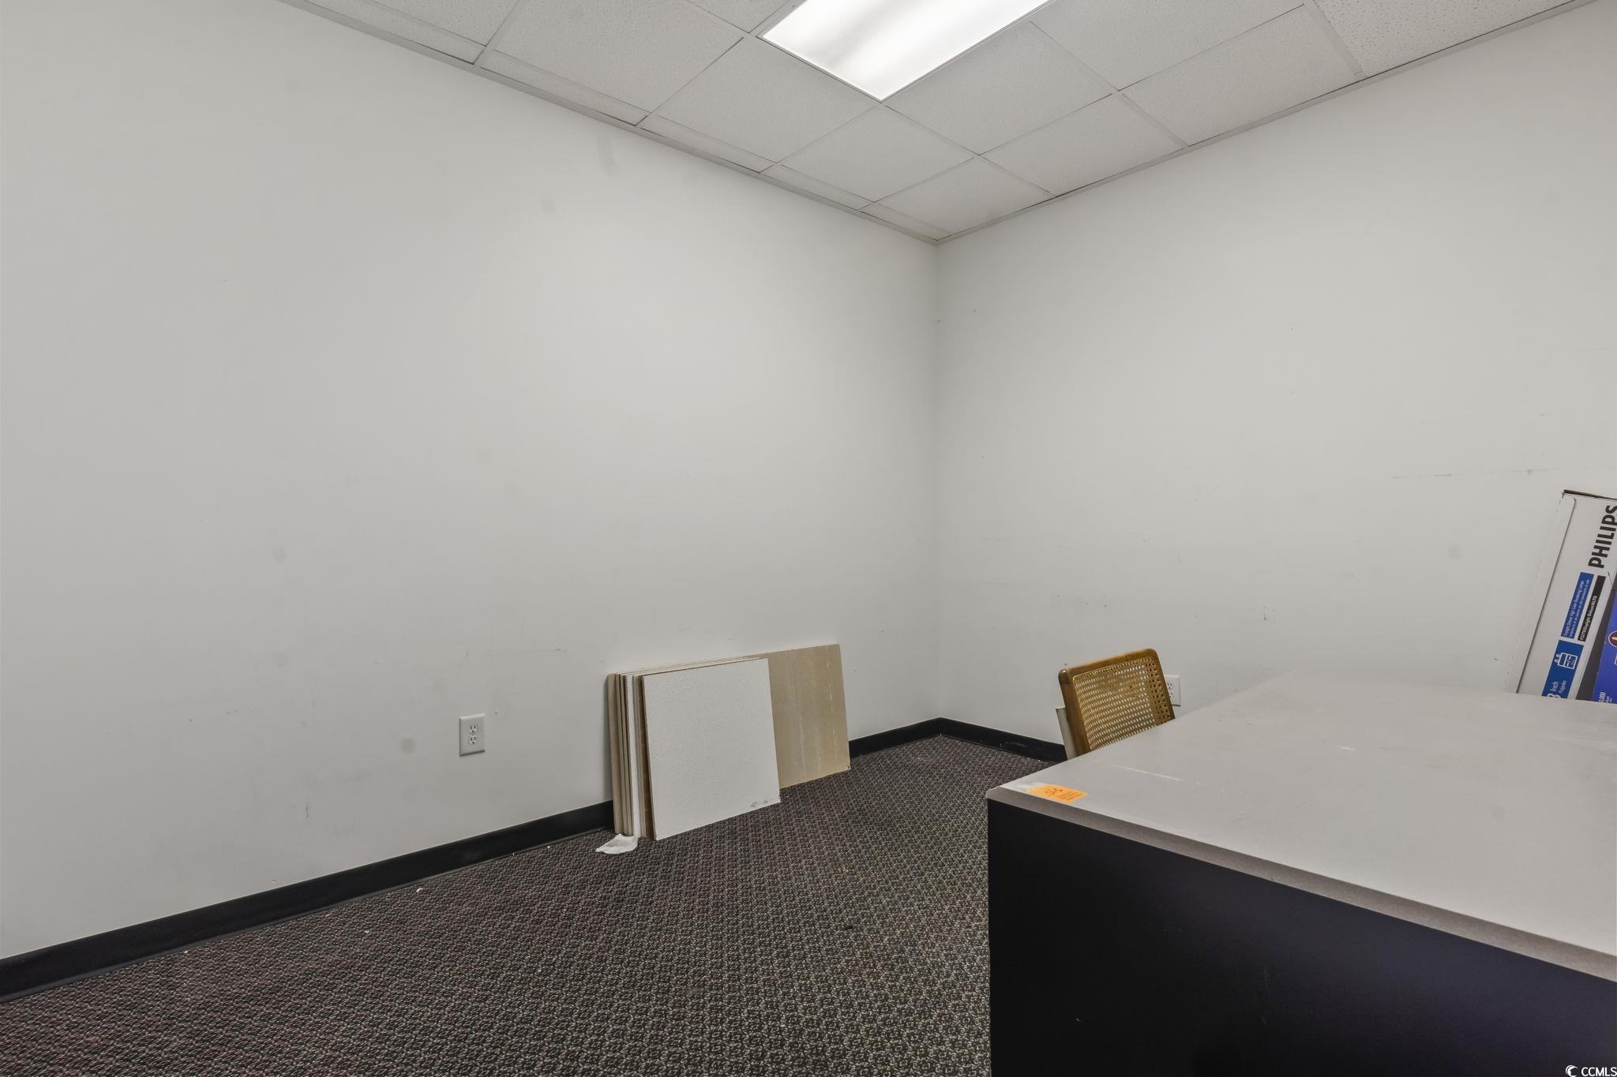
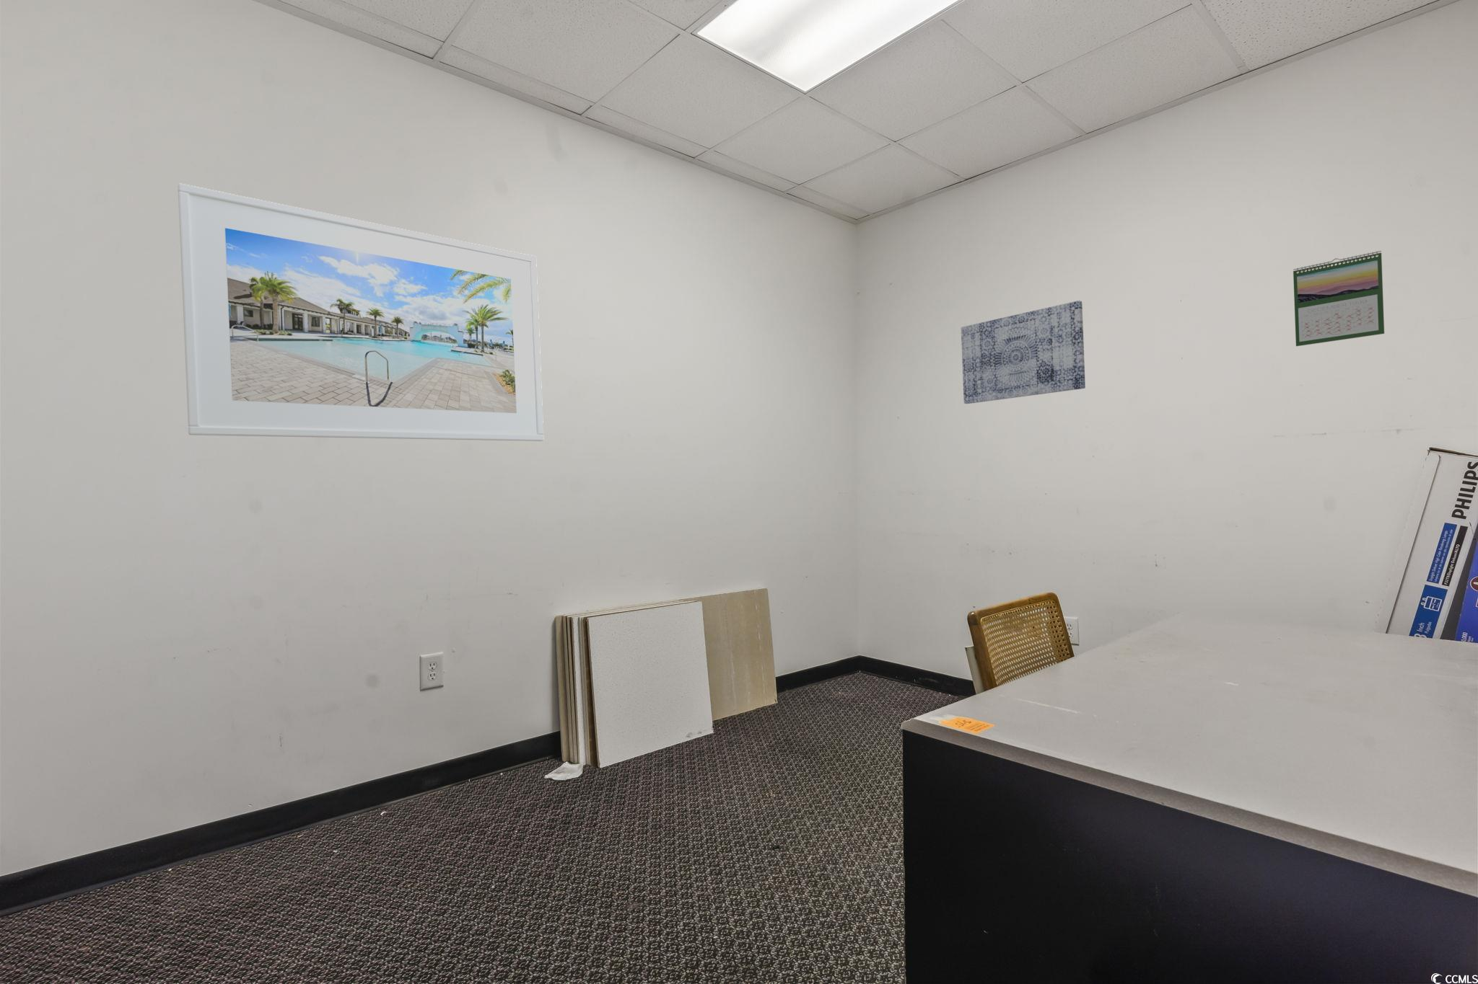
+ calendar (1336, 299)
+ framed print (388, 332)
+ wall art (1019, 356)
